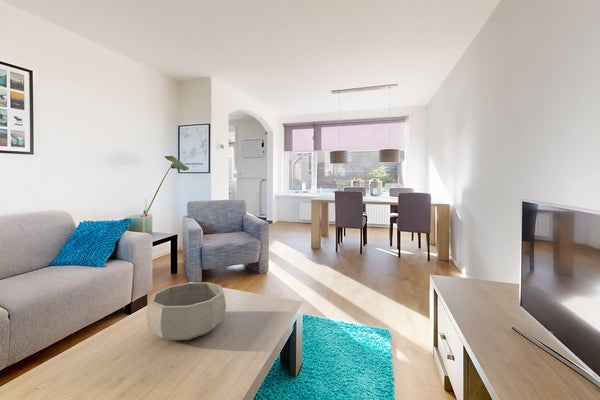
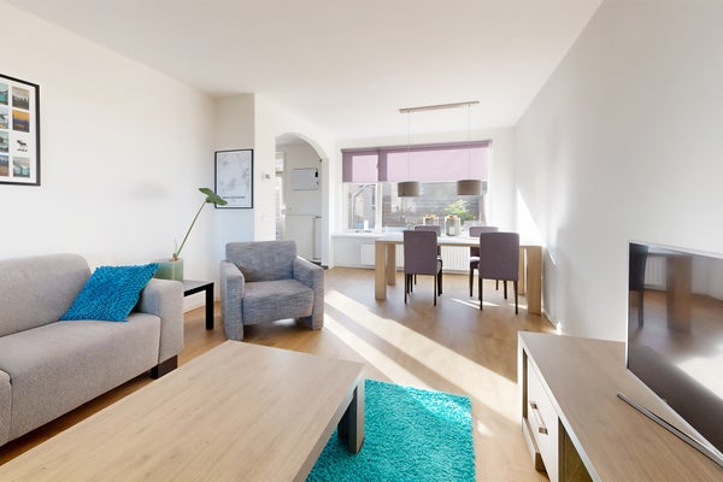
- decorative bowl (188, 310)
